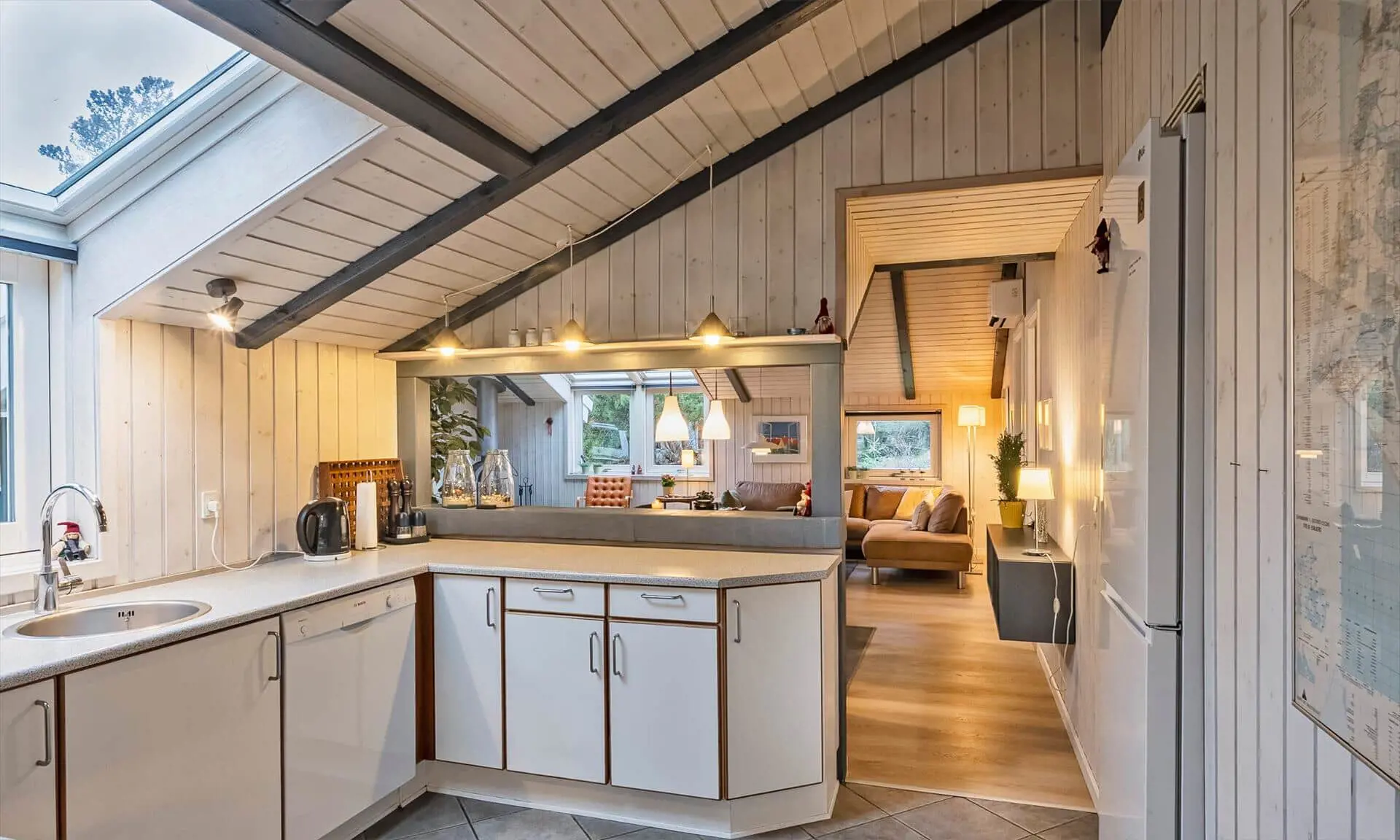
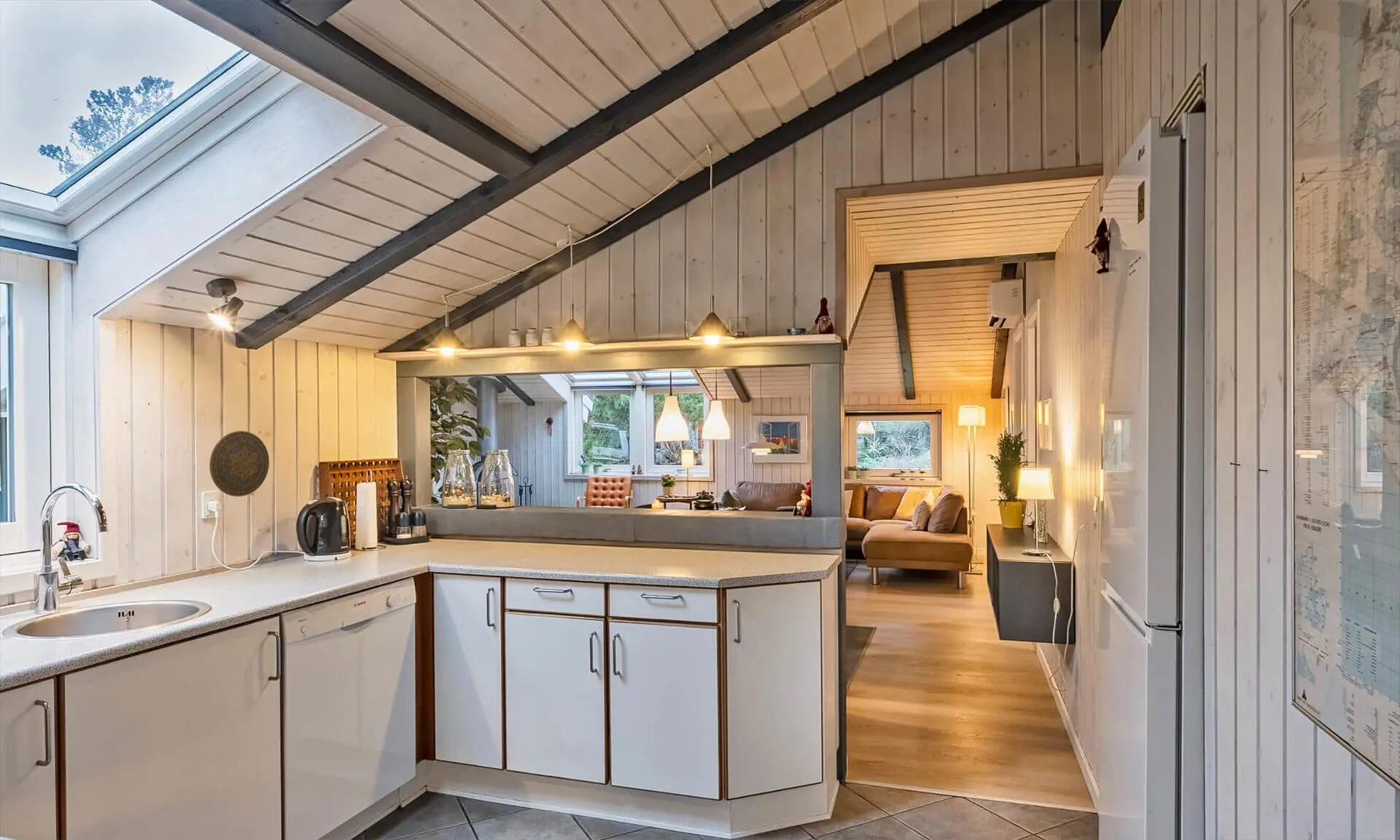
+ decorative plate (242, 463)
